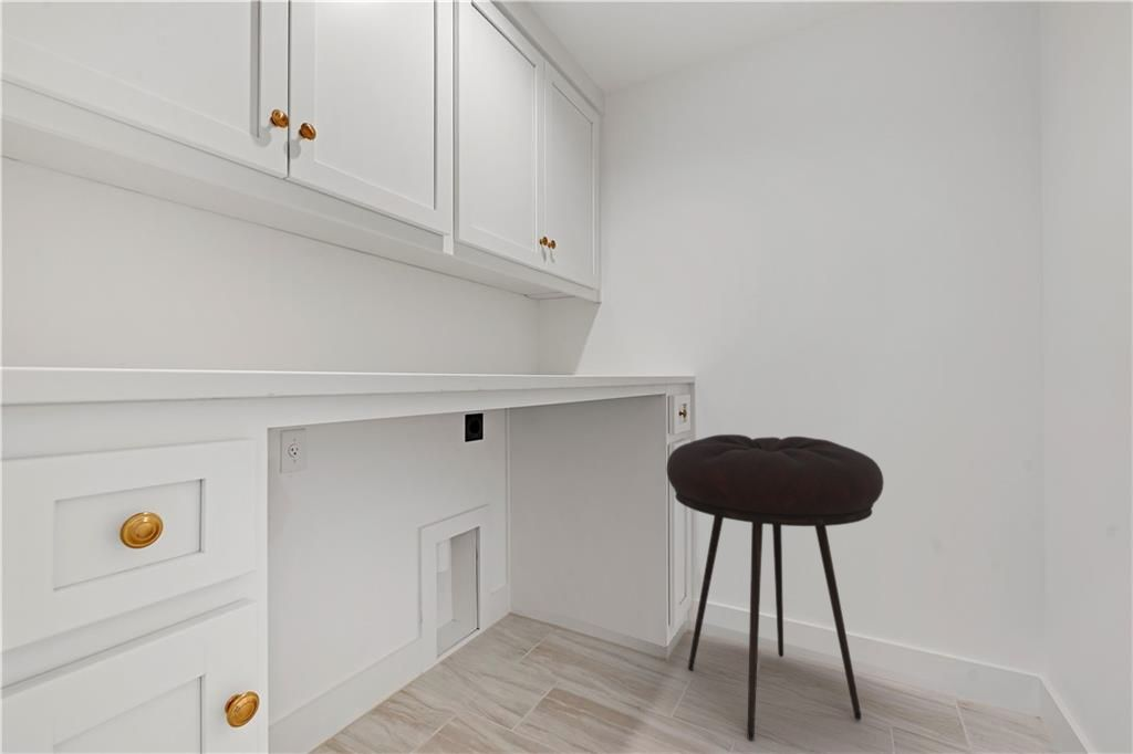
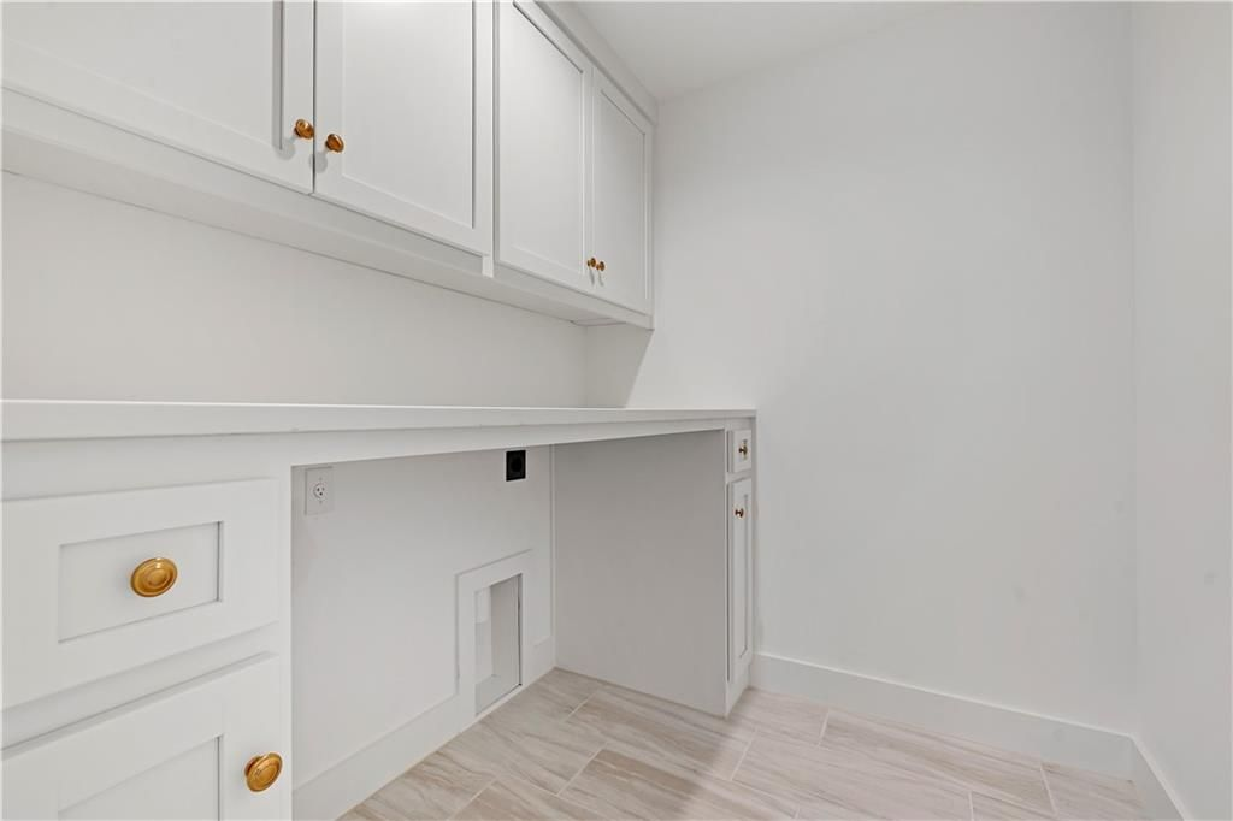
- stool (760, 566)
